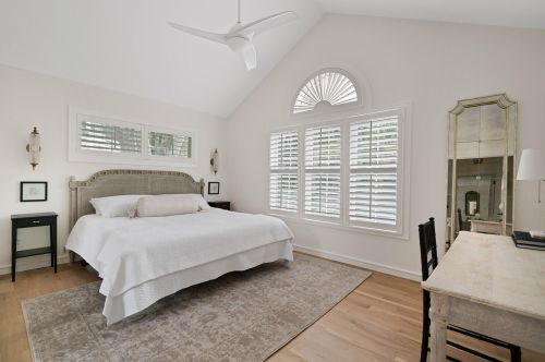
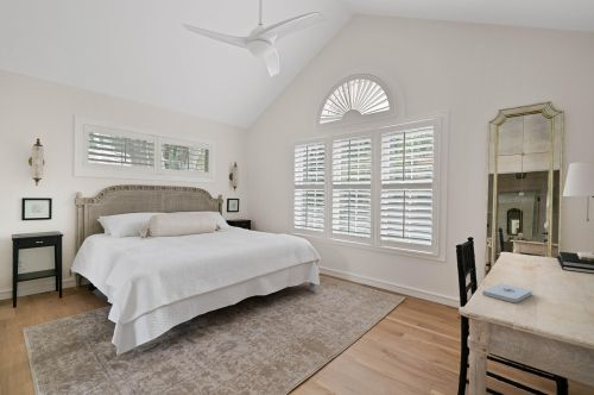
+ notepad (507, 291)
